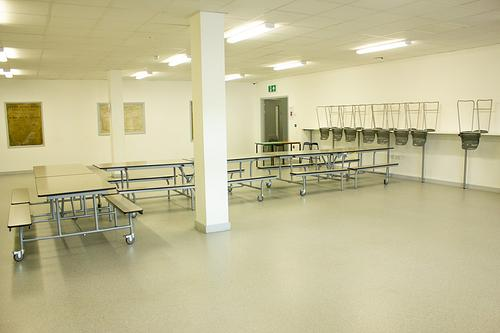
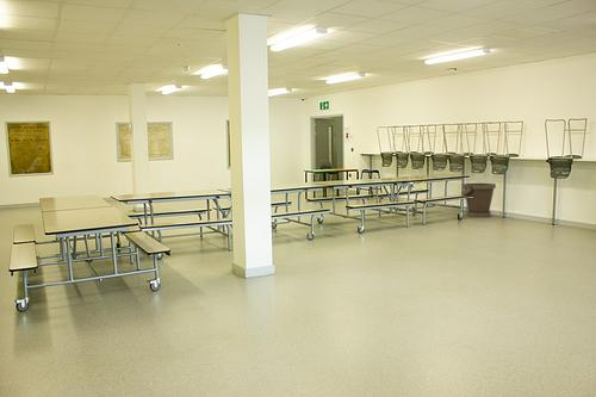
+ bucket (478, 199)
